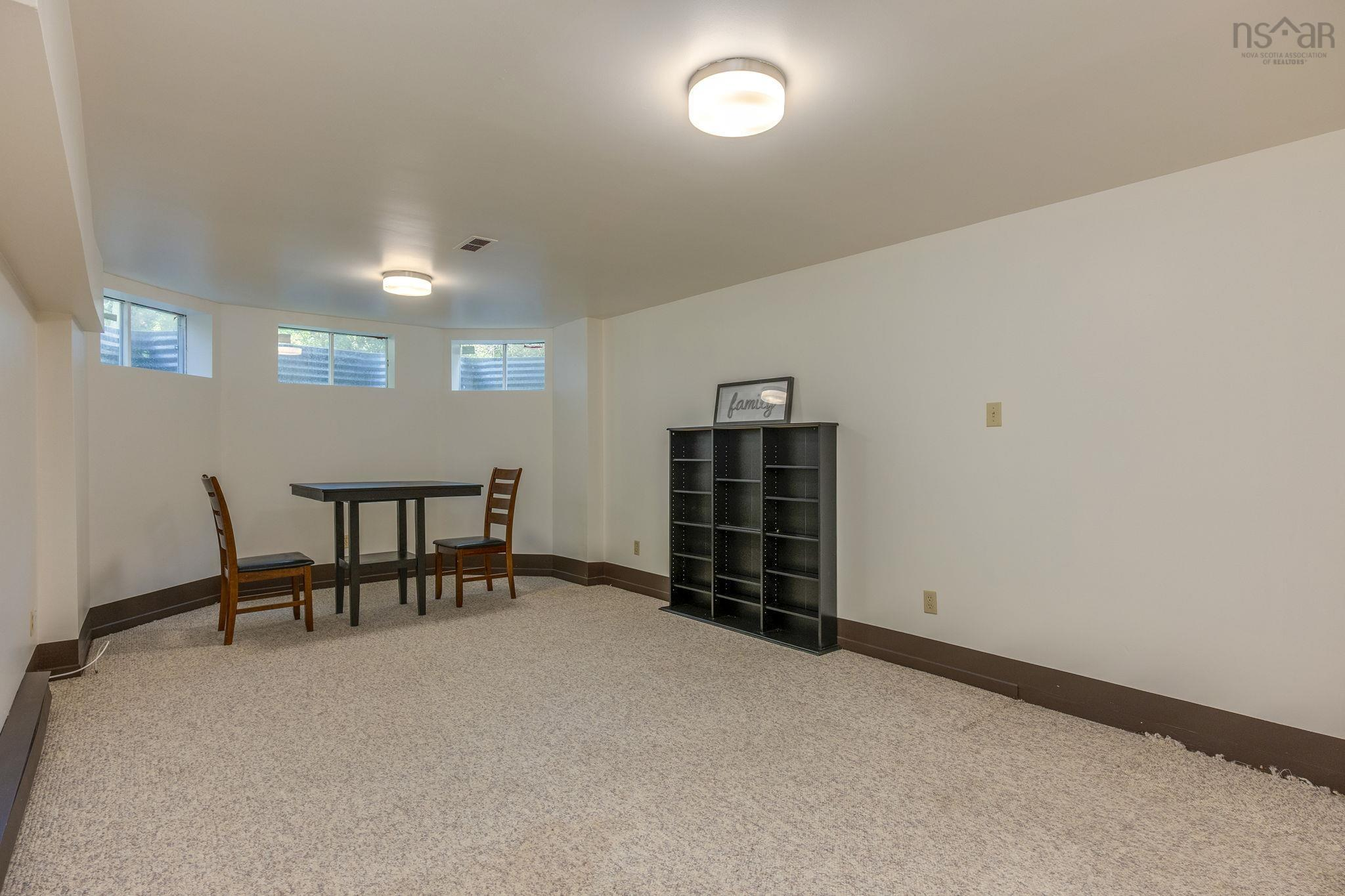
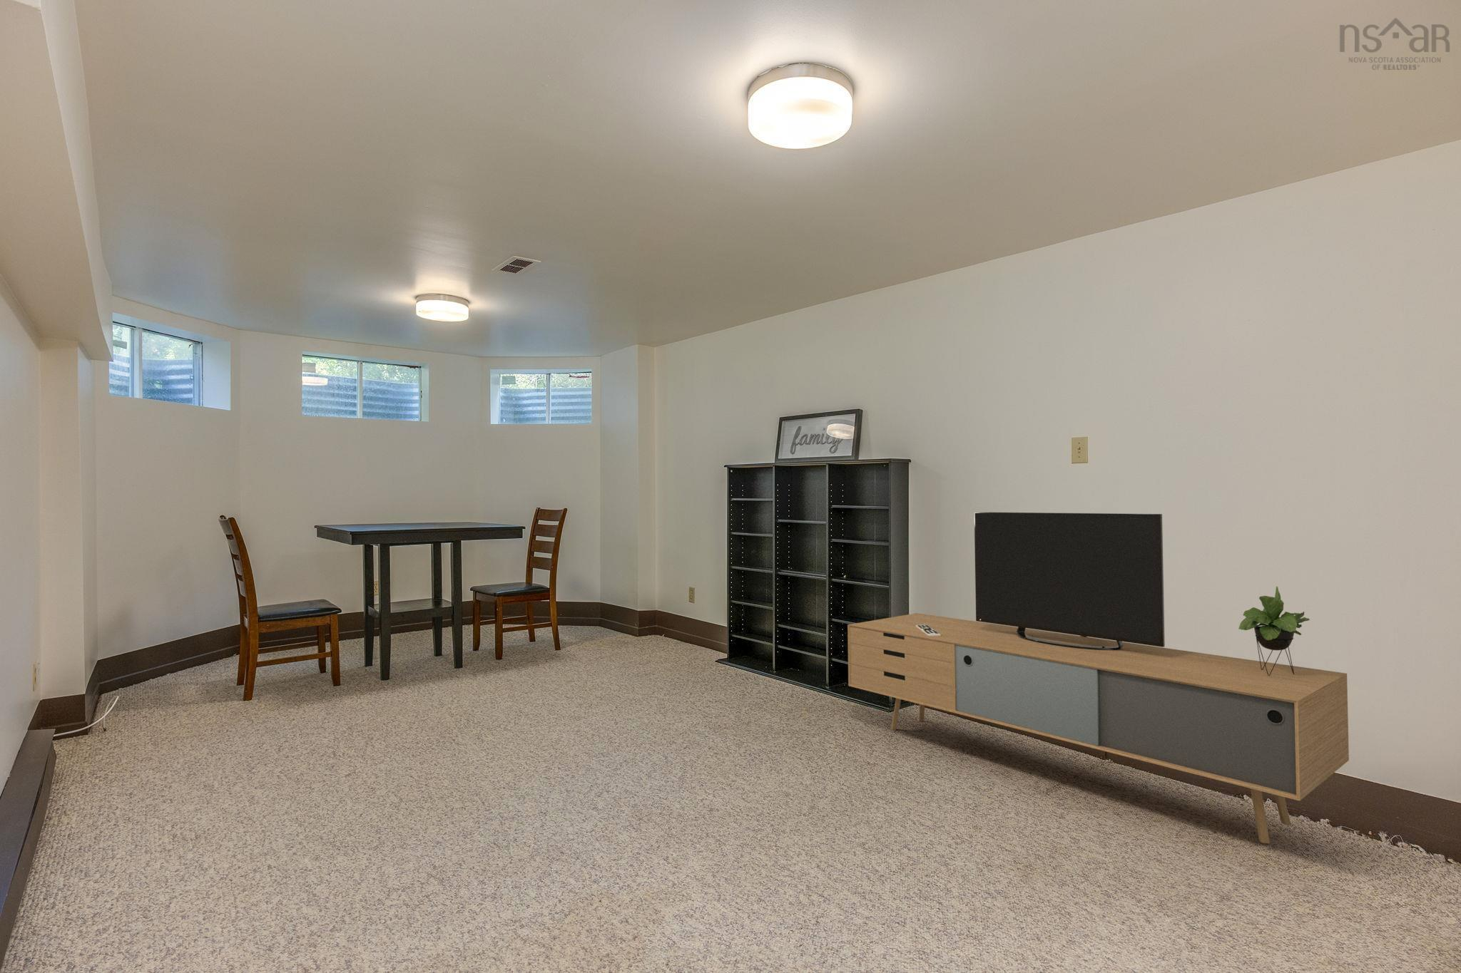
+ media console (1056, 640)
